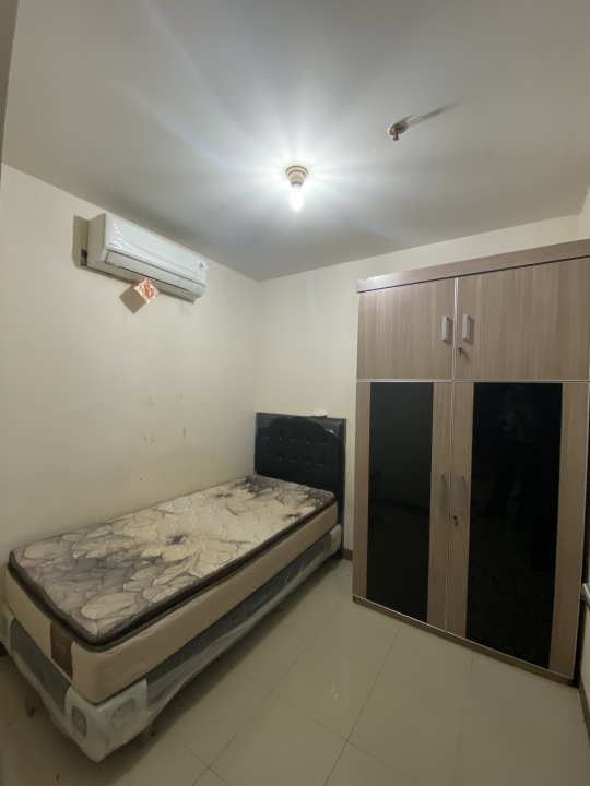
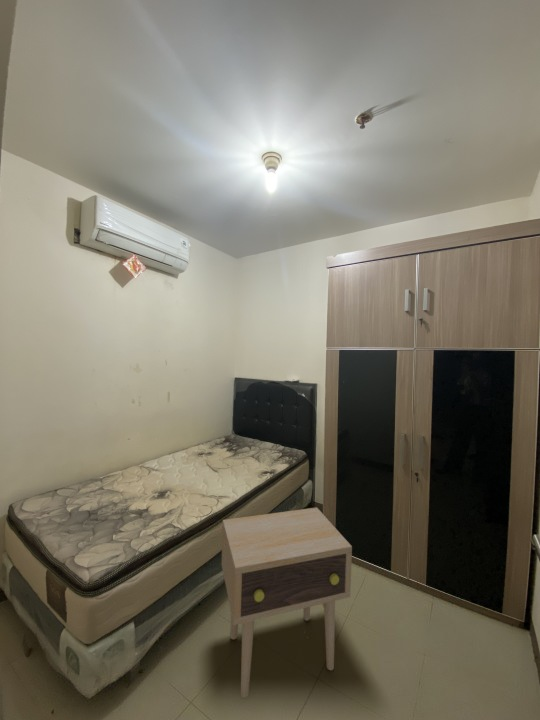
+ side table (282, 594)
